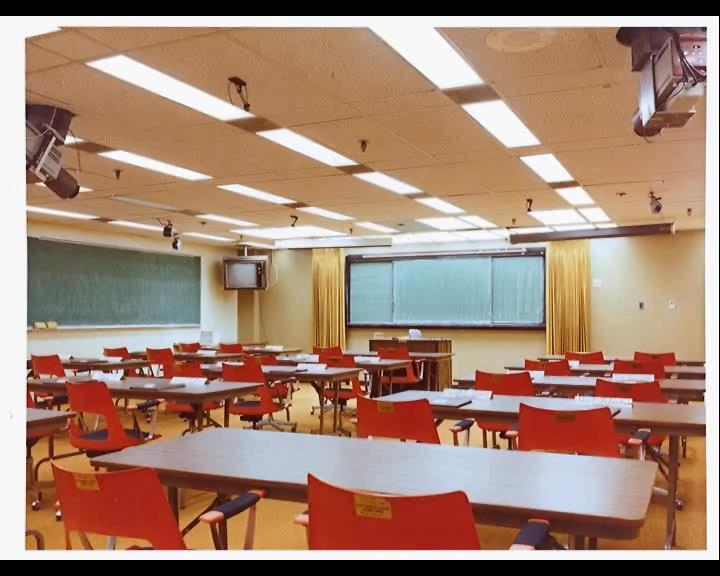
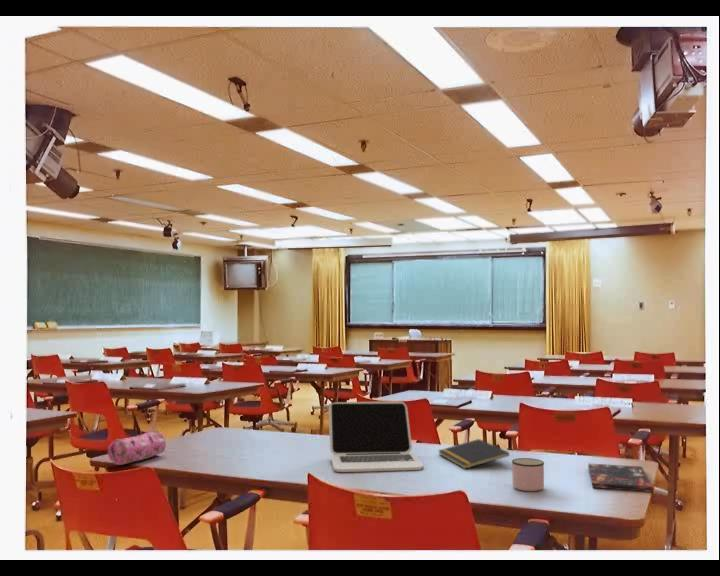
+ mug (529, 473)
+ laptop (373, 433)
+ pencil case (137, 447)
+ book (618, 476)
+ notepad (472, 453)
